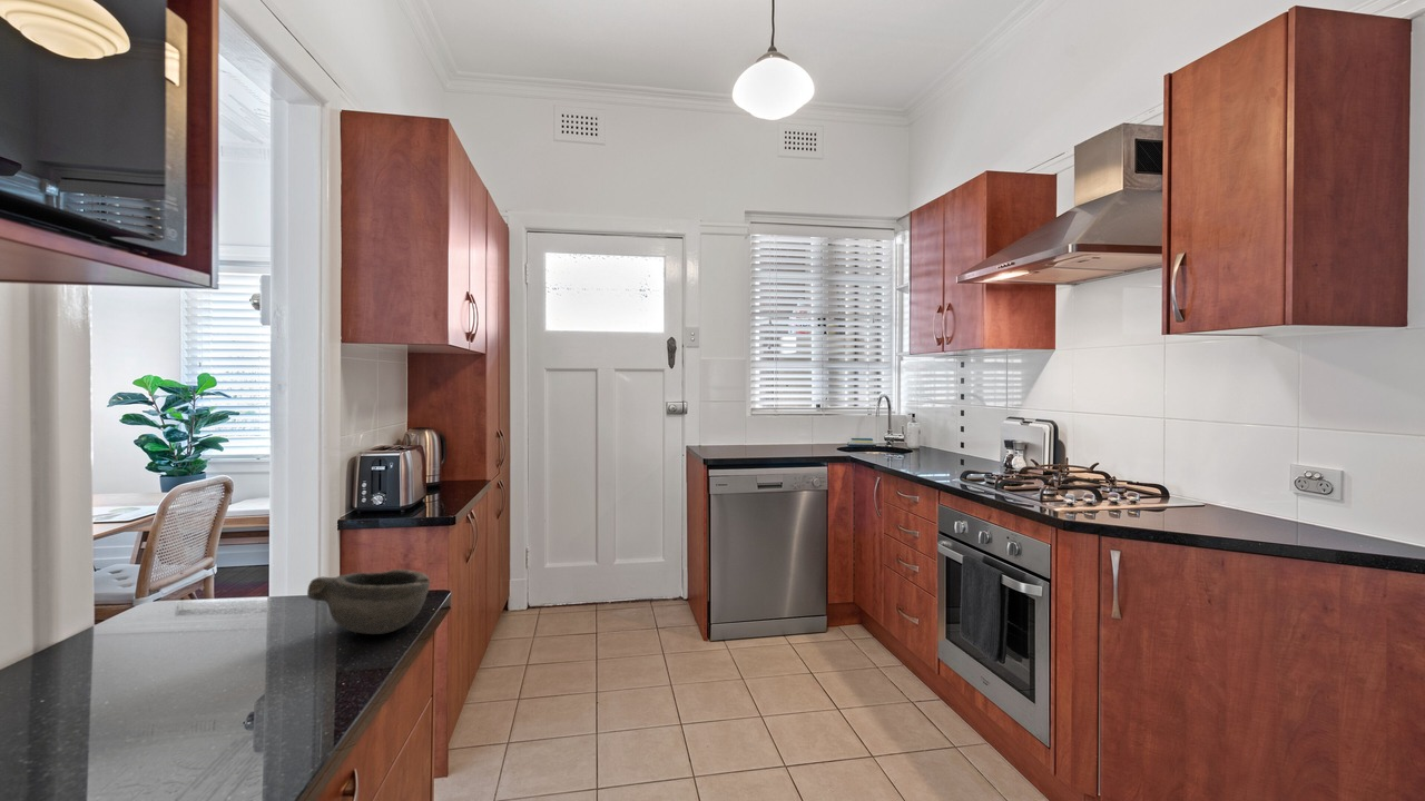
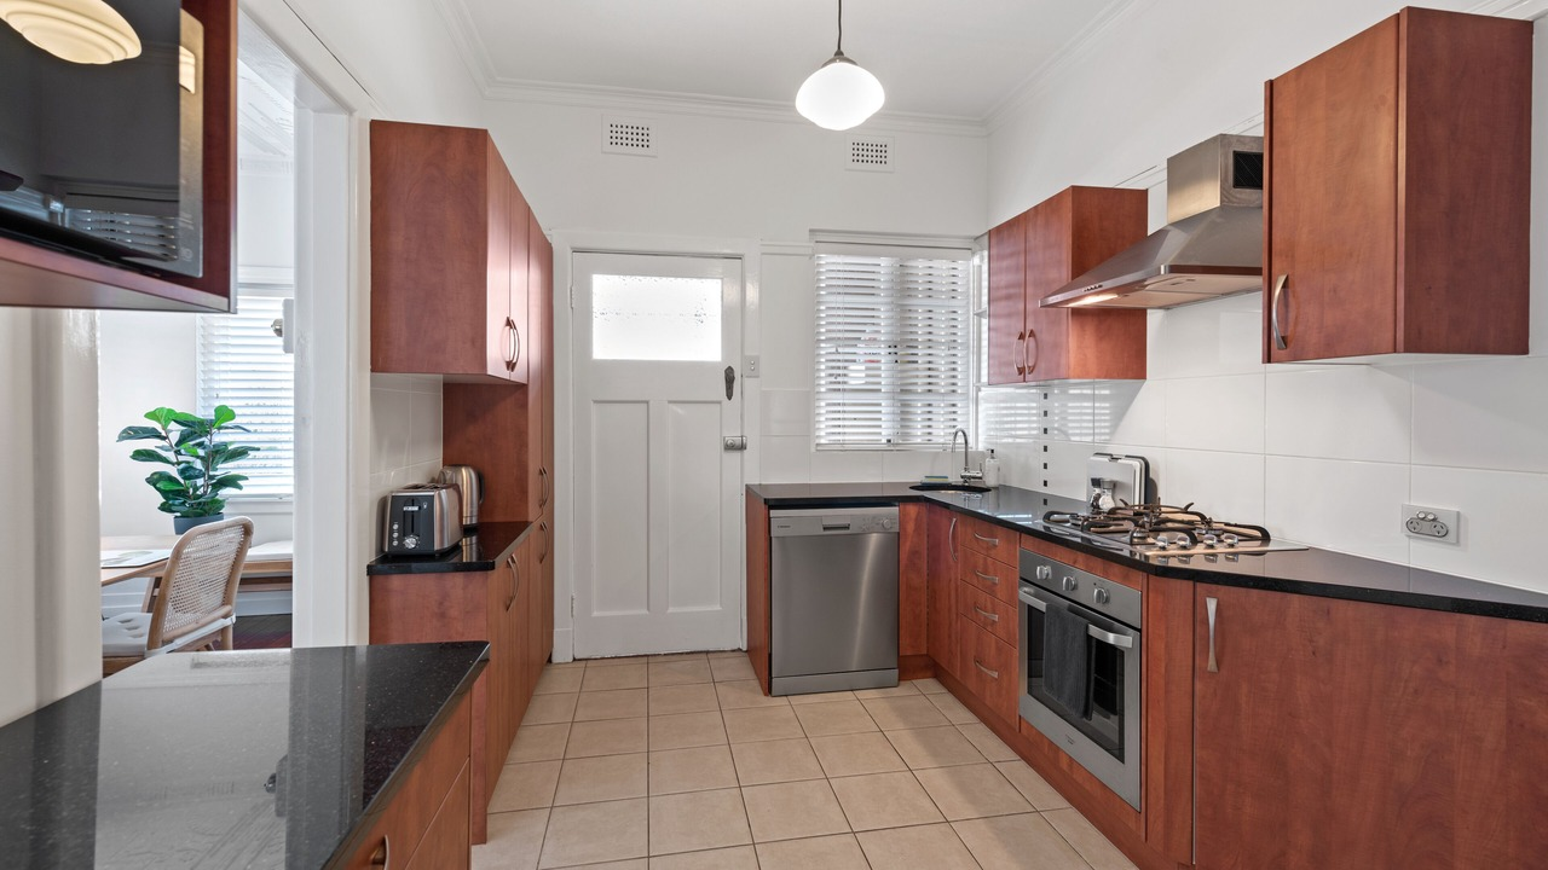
- bowl (373, 600)
